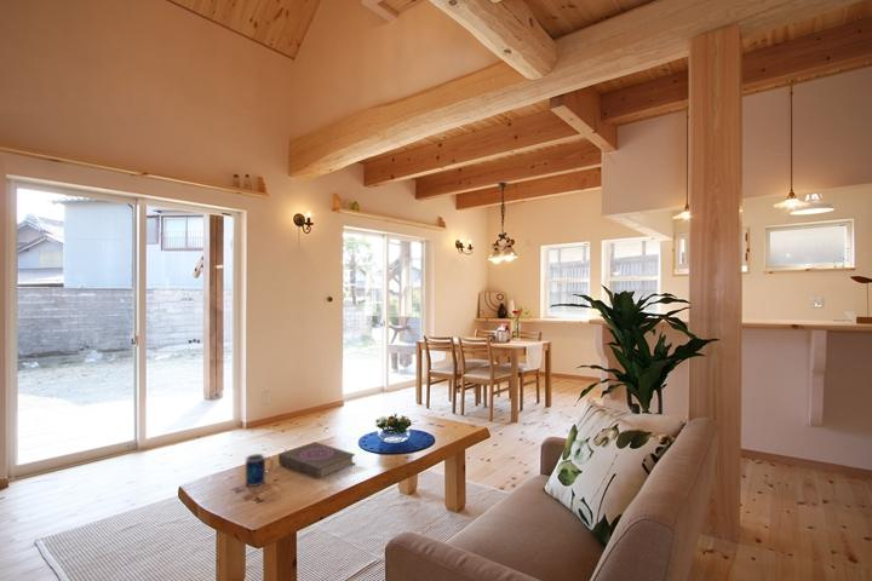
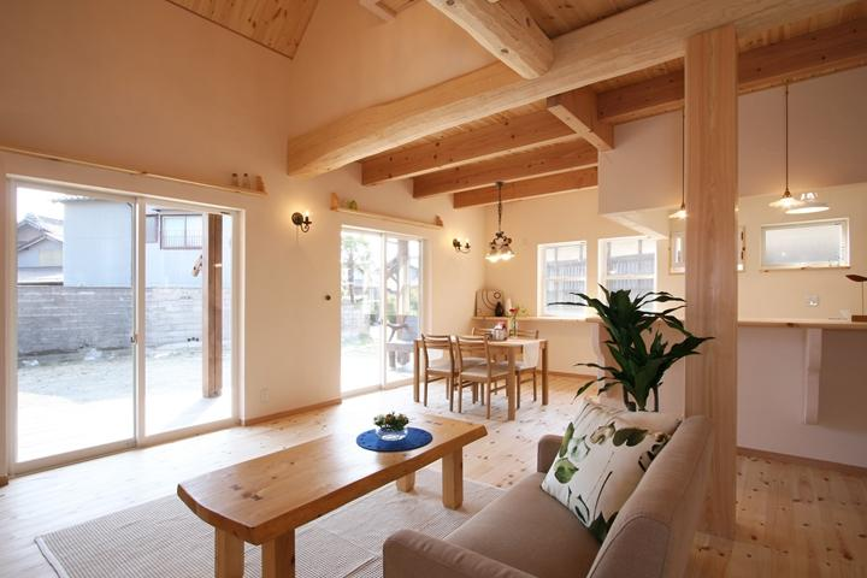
- mug (259, 468)
- book (316, 459)
